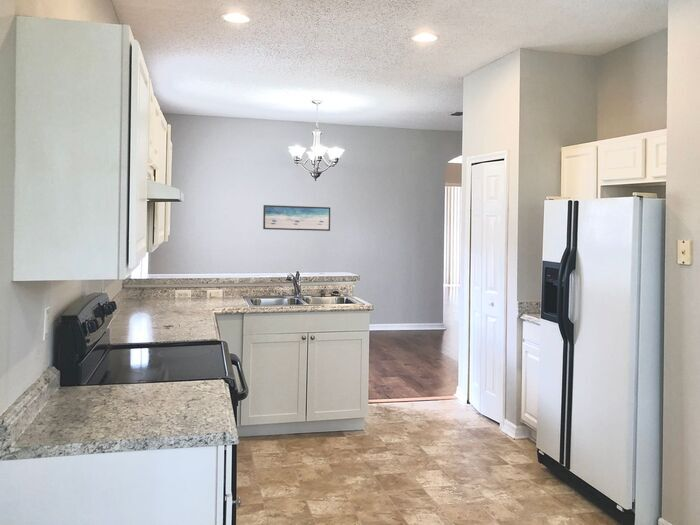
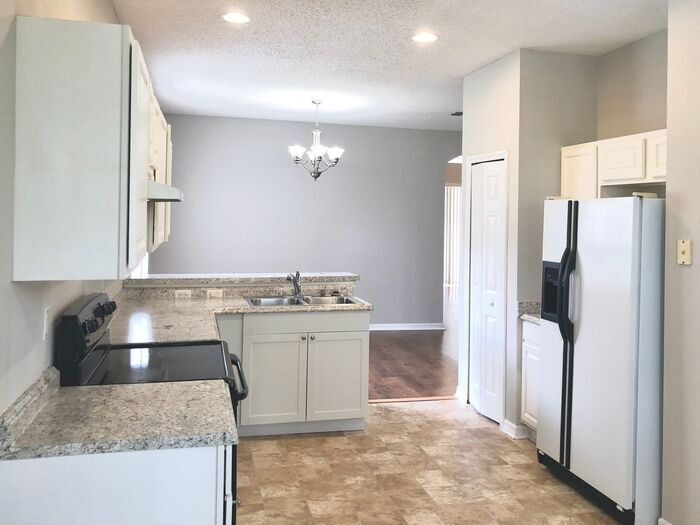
- wall art (297, 218)
